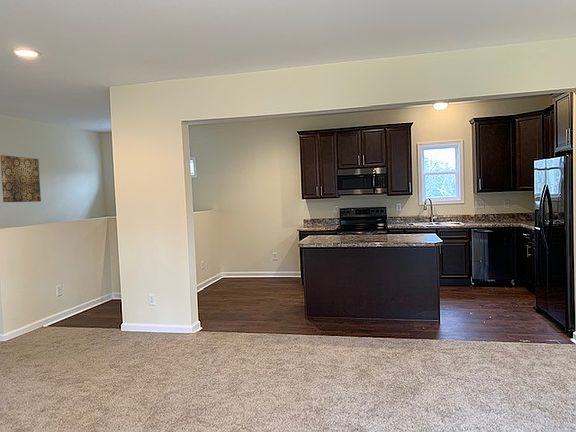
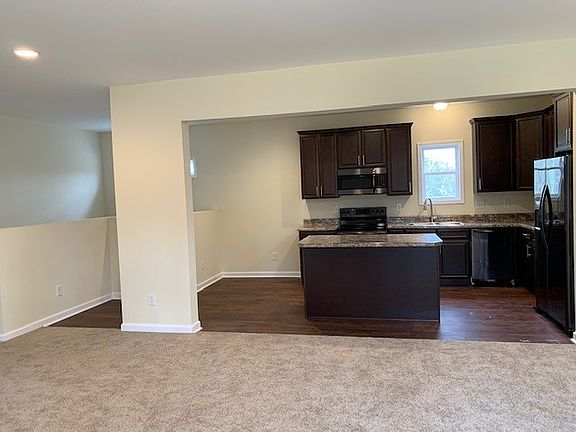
- wall art (21, 179)
